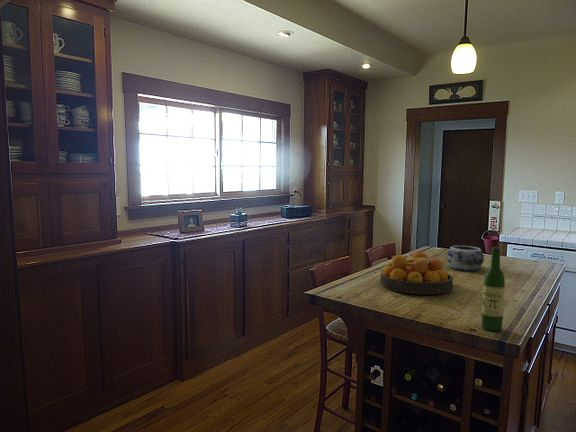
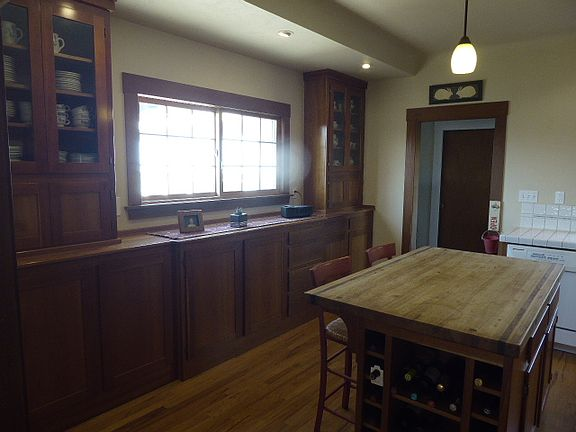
- decorative bowl (465, 258)
- wine bottle (493, 288)
- fruit bowl (416, 269)
